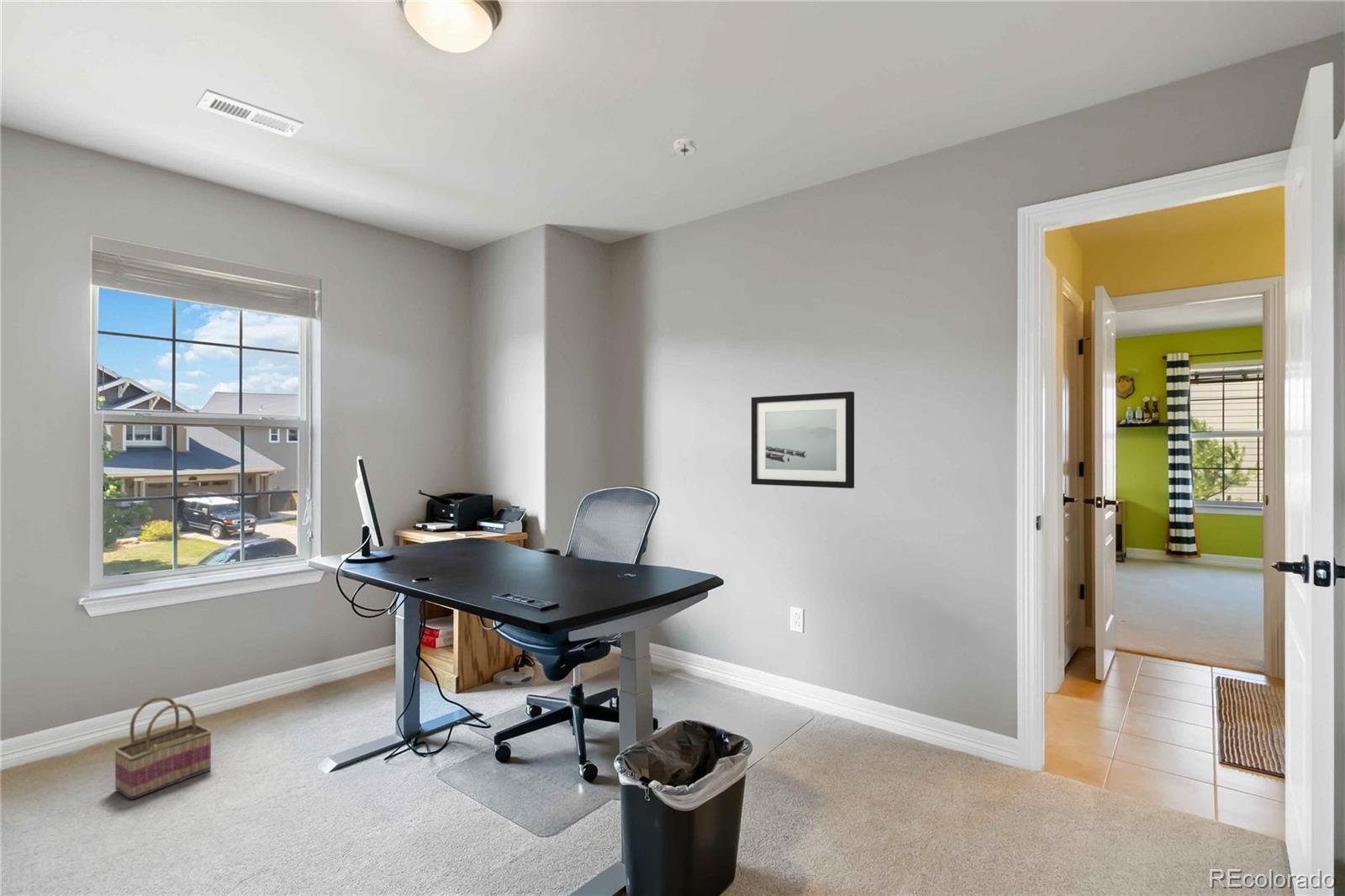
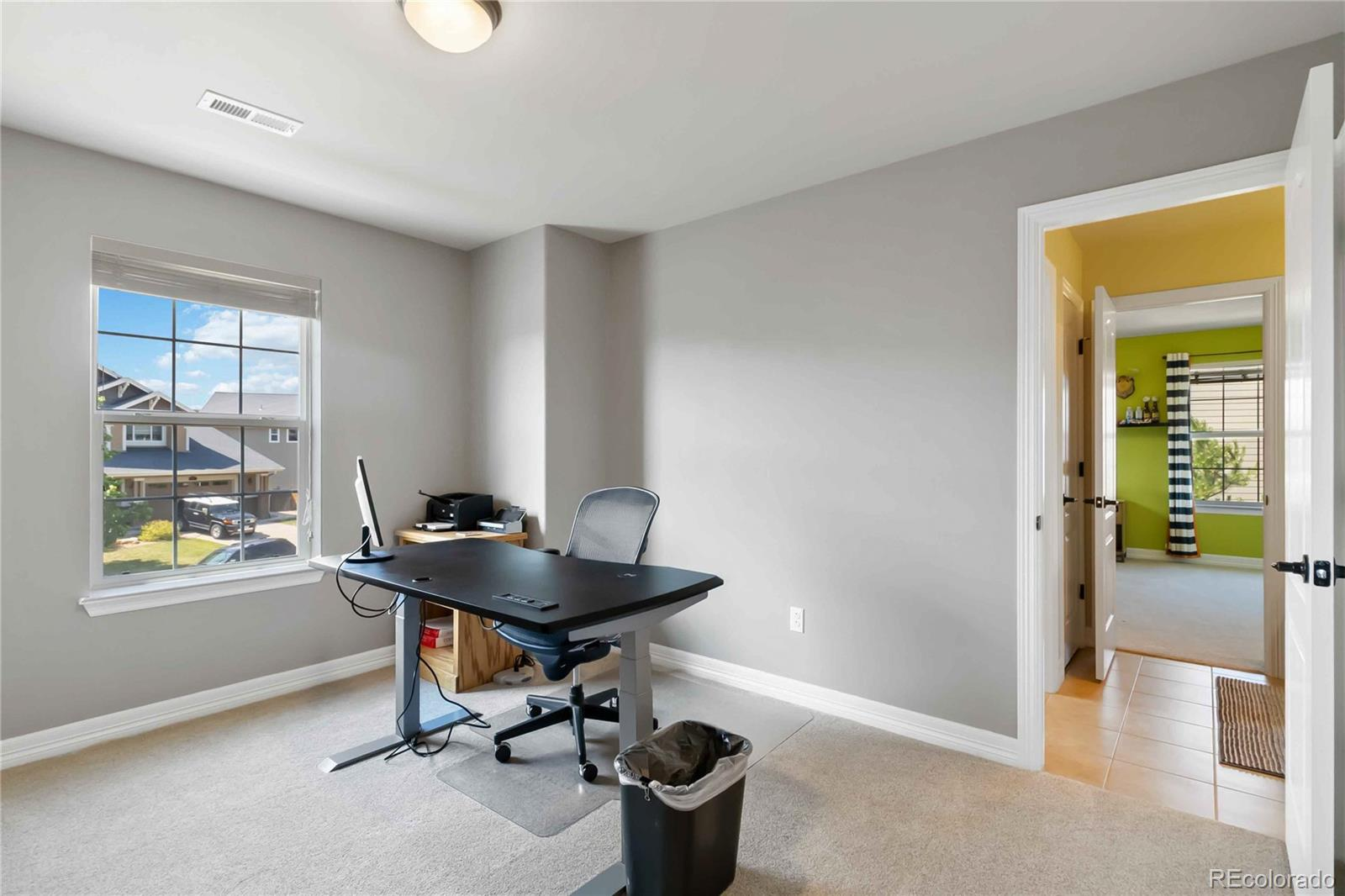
- wall art (799, 440)
- basket (164, 740)
- smoke detector (683, 147)
